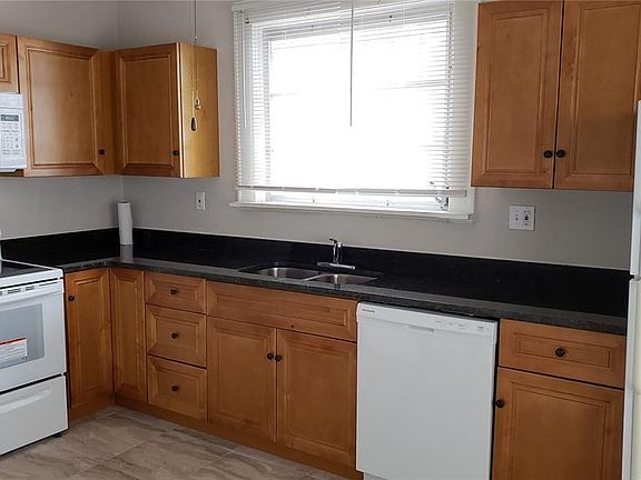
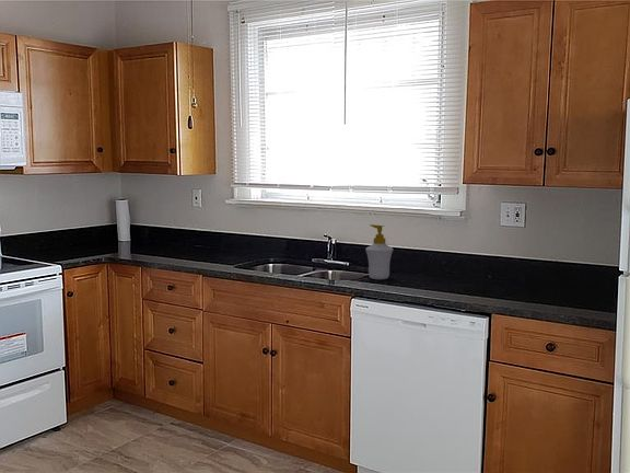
+ soap bottle (378, 252)
